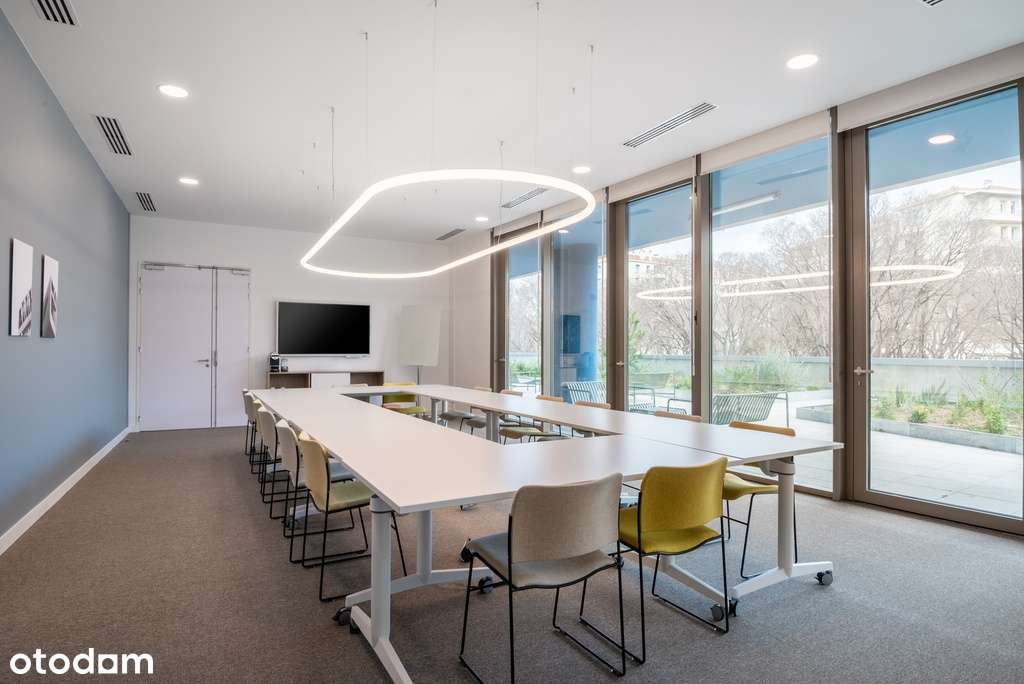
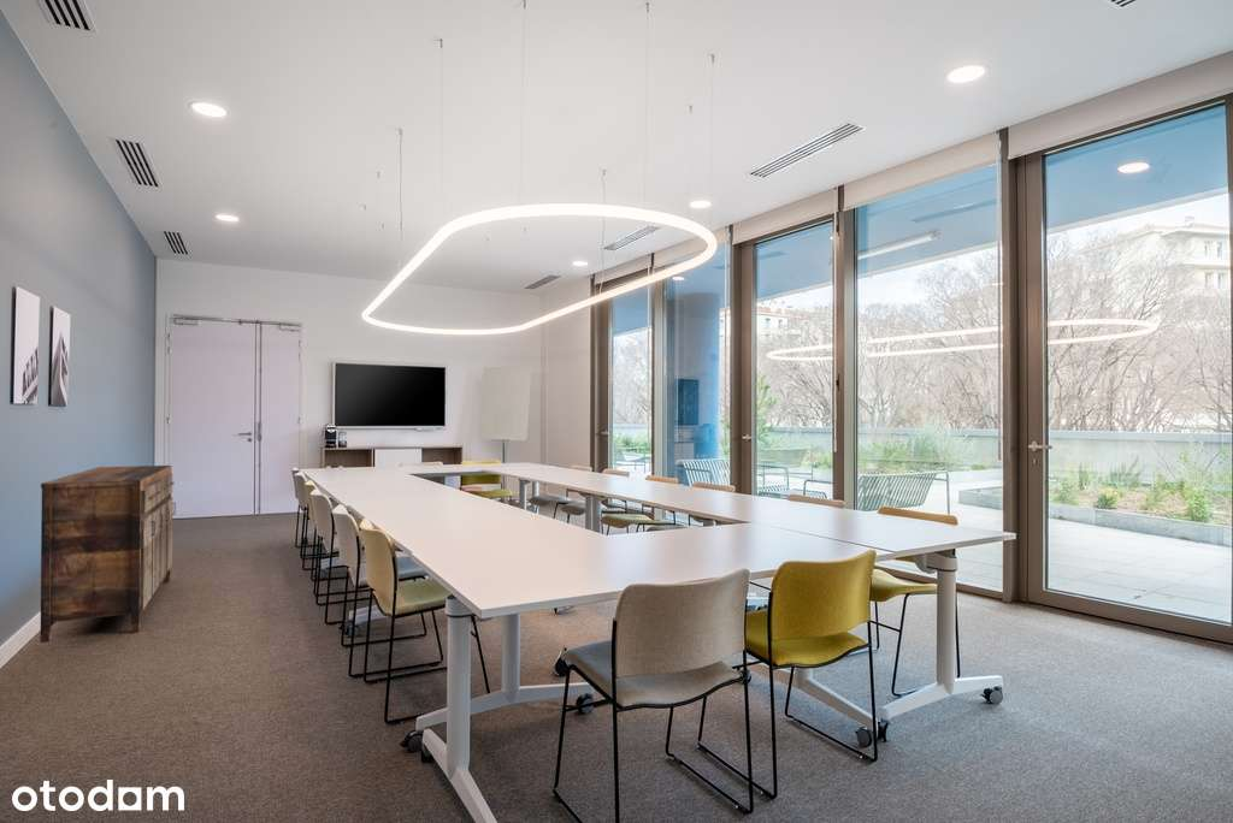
+ sideboard (119, 539)
